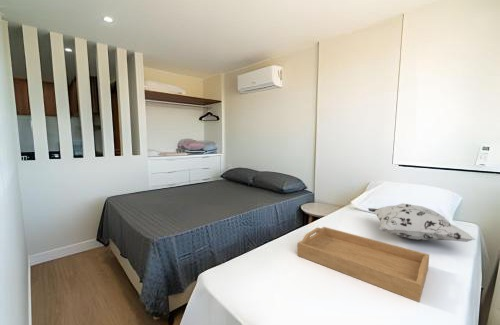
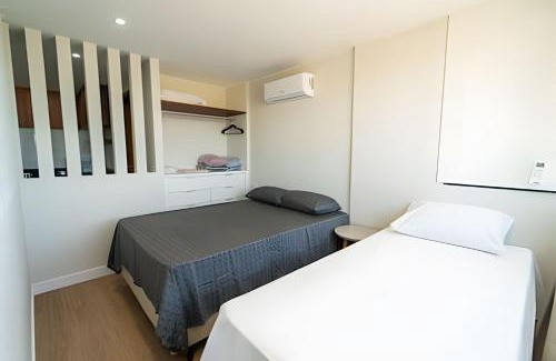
- serving tray (359, 253)
- decorative pillow (411, 221)
